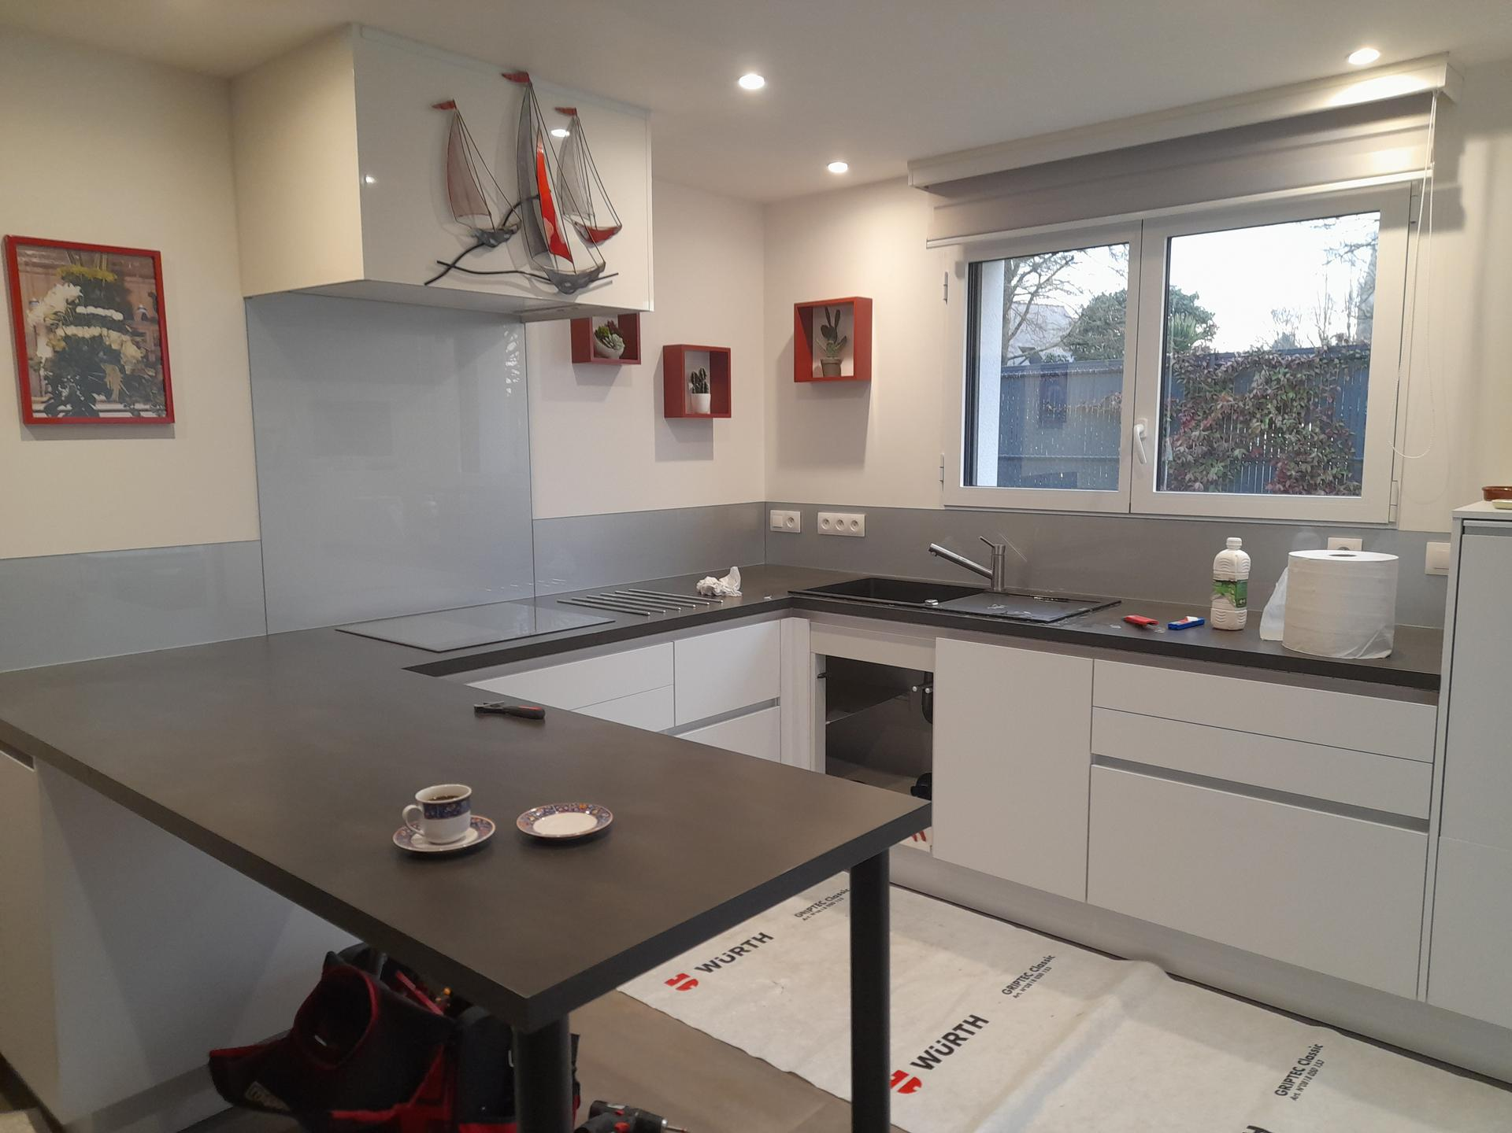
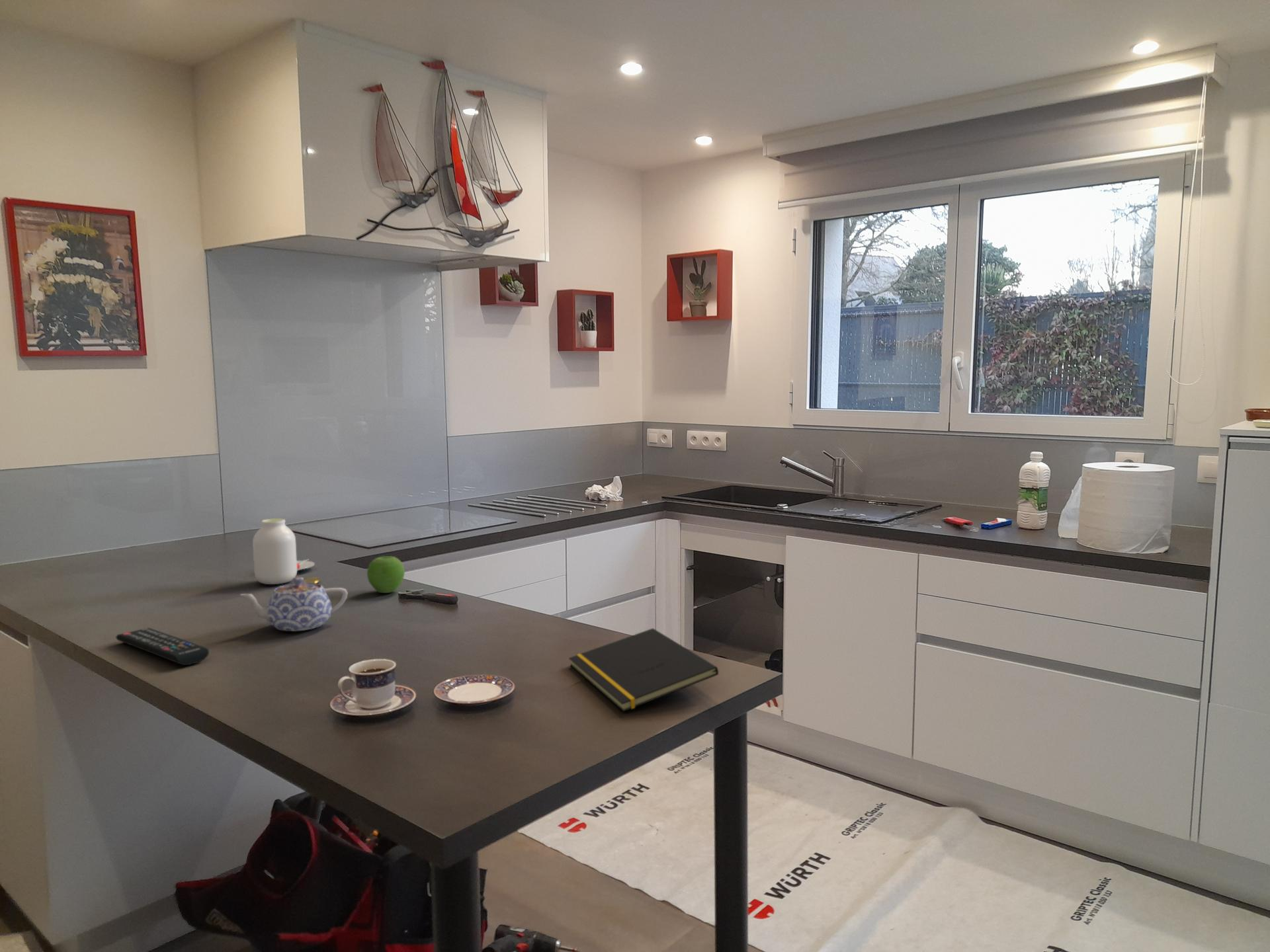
+ remote control (161, 646)
+ notepad (640, 666)
+ jar (285, 546)
+ fruit (386, 575)
+ teapot (295, 602)
